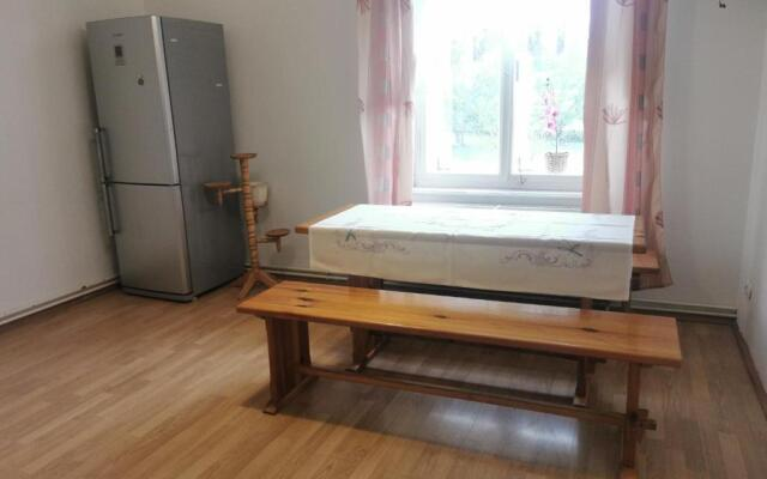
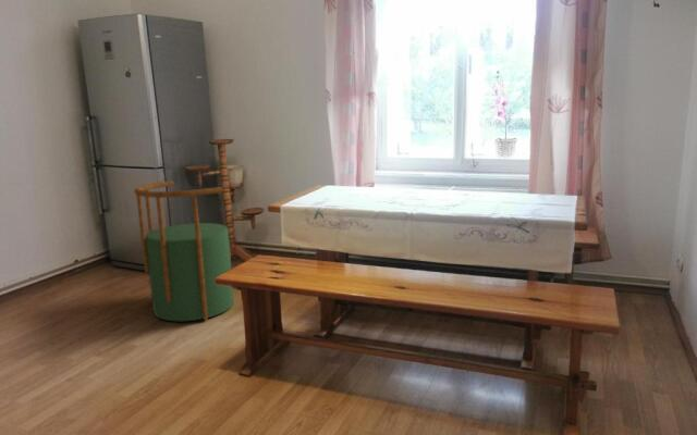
+ stool (186, 247)
